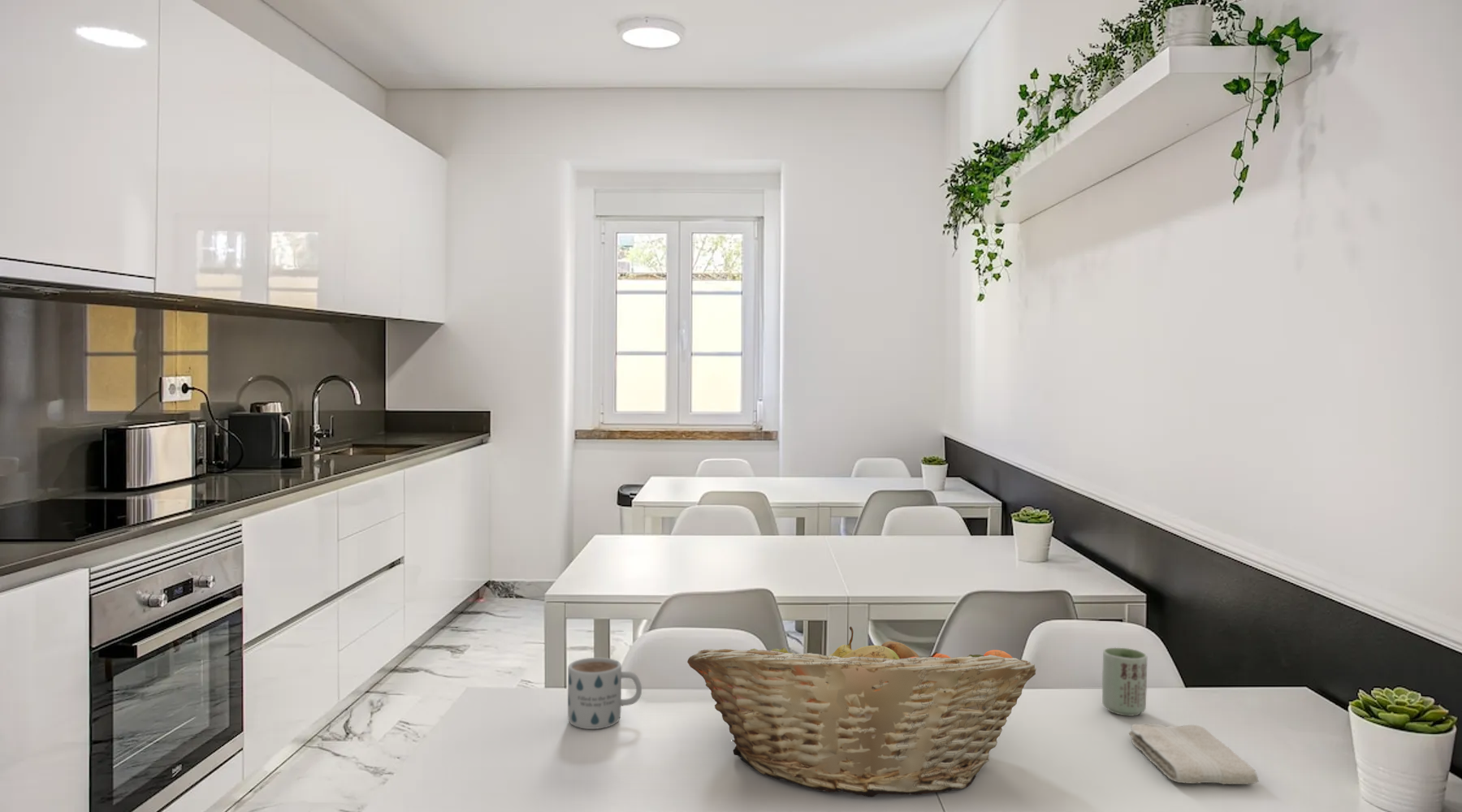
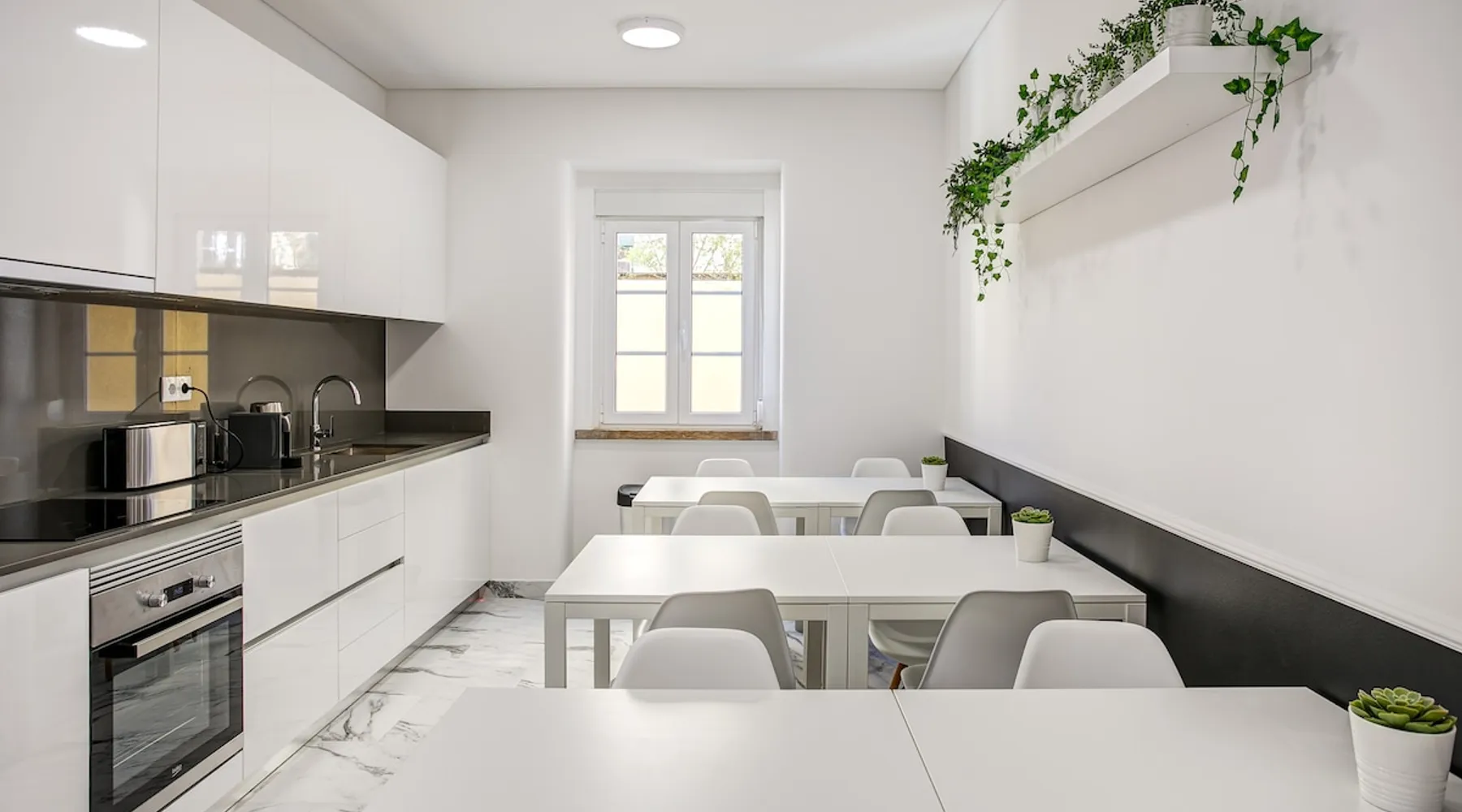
- mug (604, 692)
- cup (1124, 681)
- fruit basket (857, 691)
- washcloth (1187, 751)
